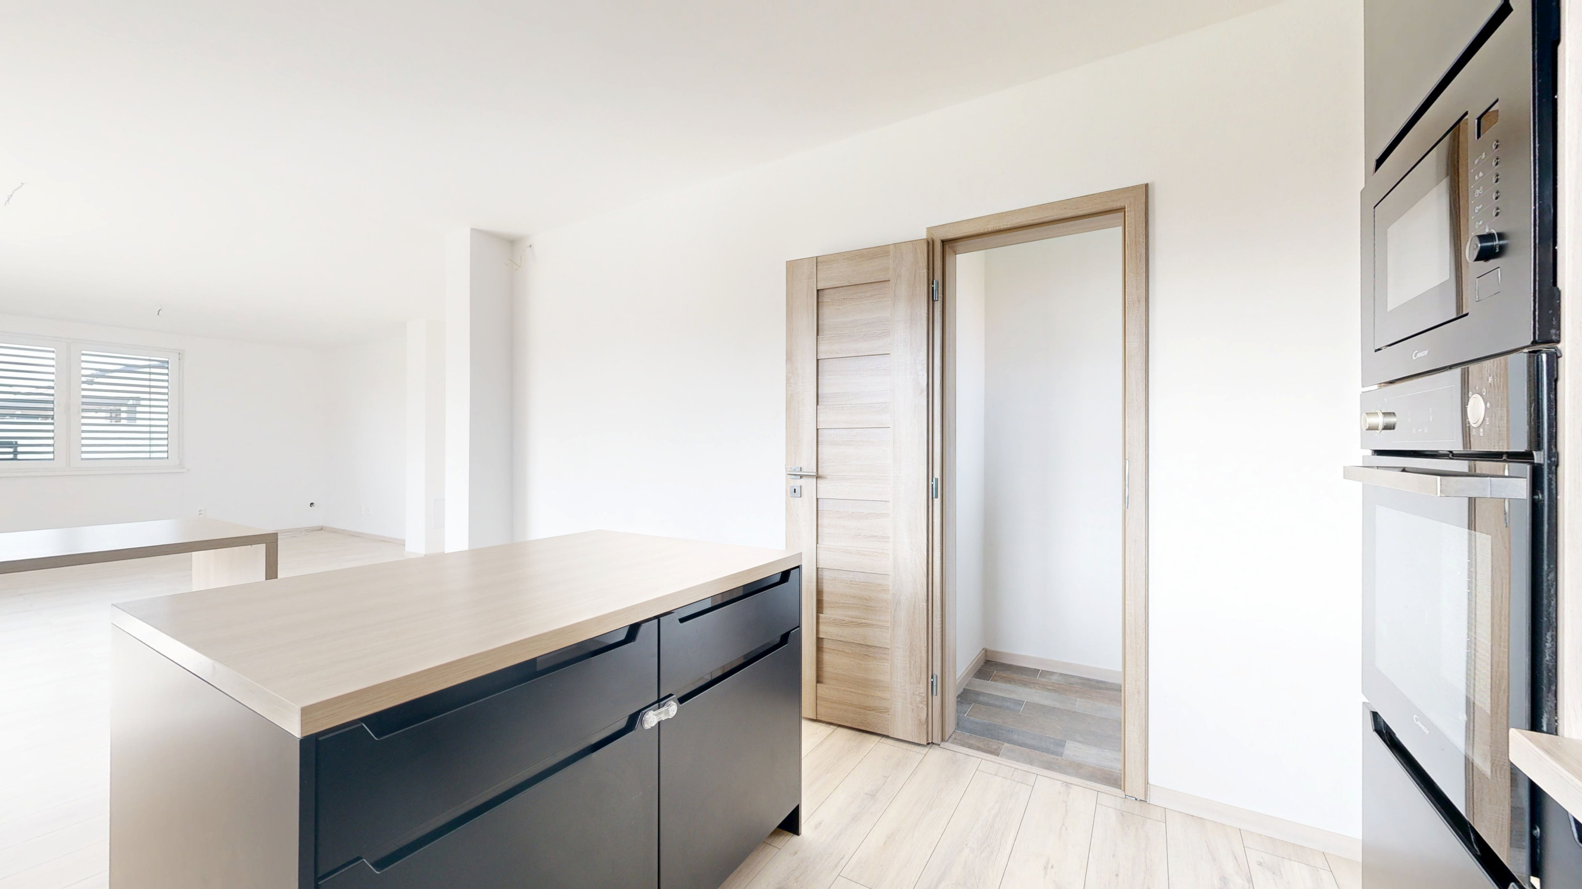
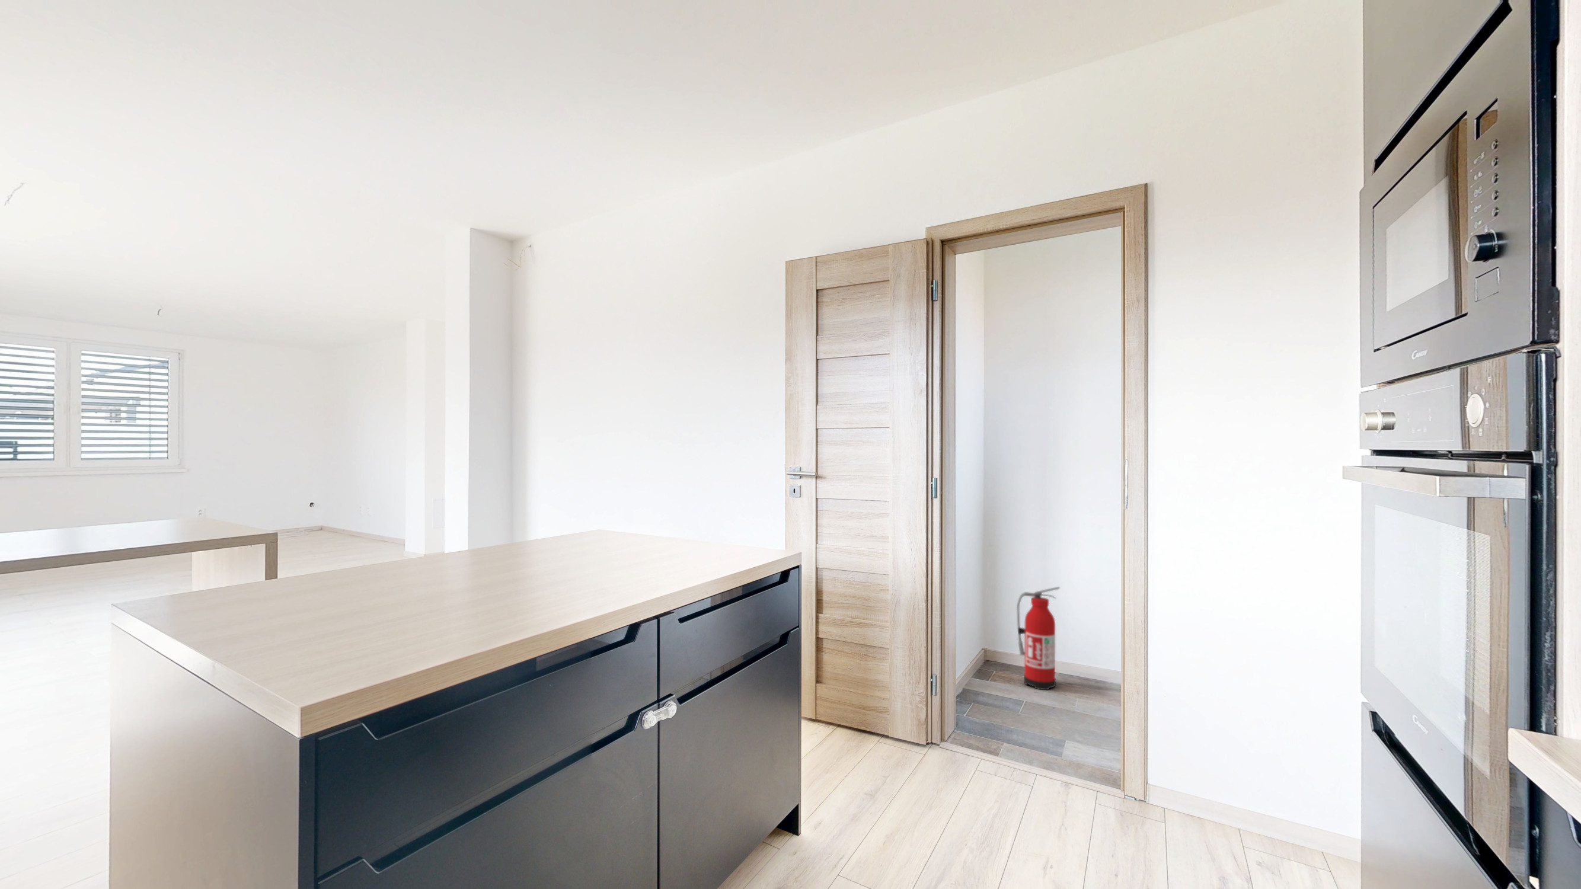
+ fire extinguisher (1037, 634)
